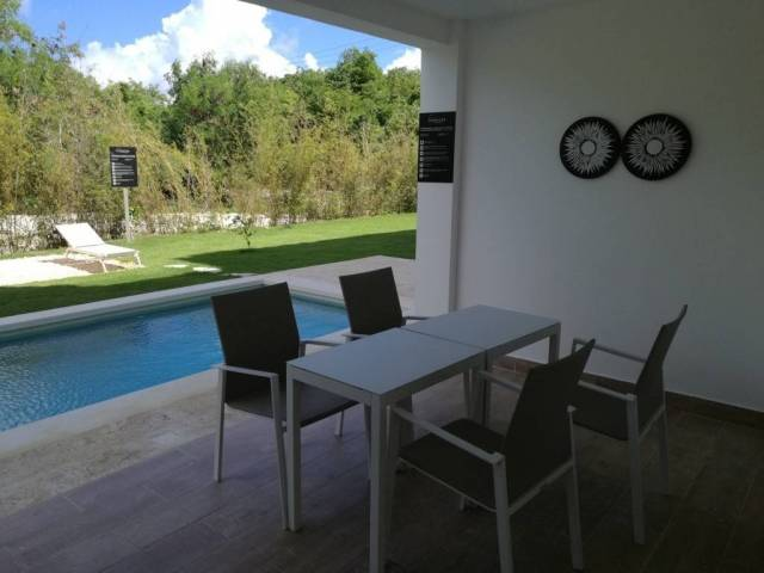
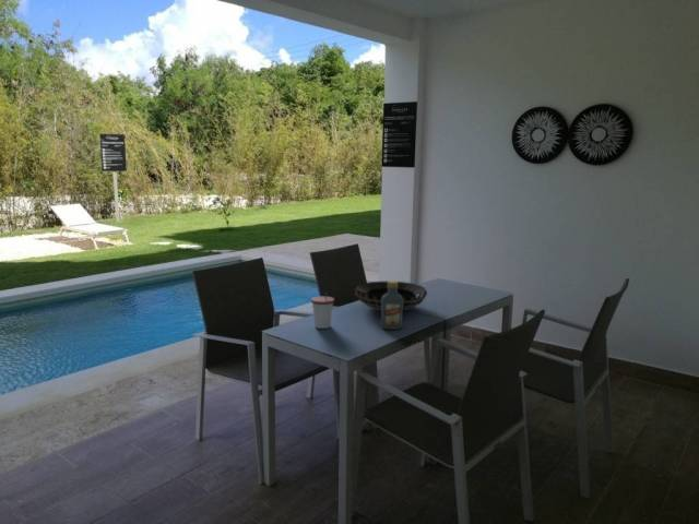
+ decorative bowl (387, 293)
+ vodka (392, 305)
+ cup (322, 309)
